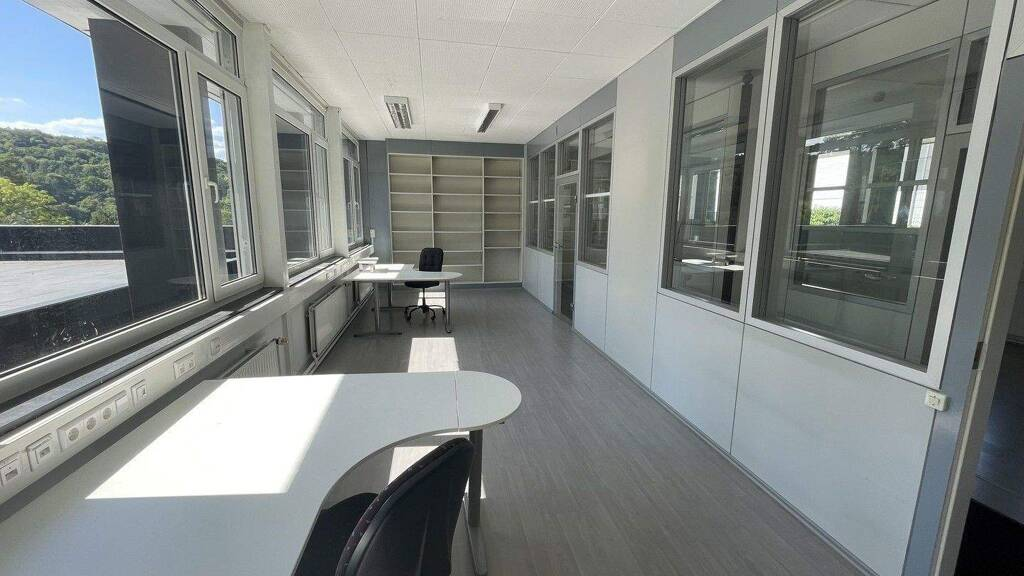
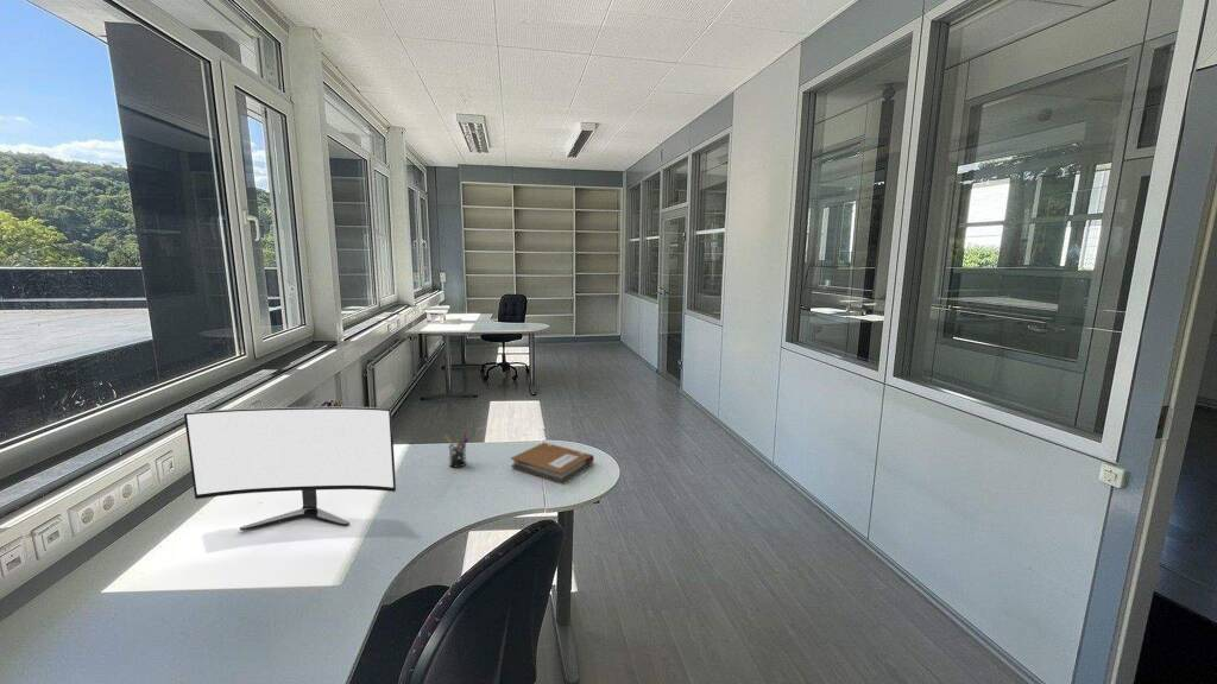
+ pen holder (459, 448)
+ monitor (298, 464)
+ notebook (554, 461)
